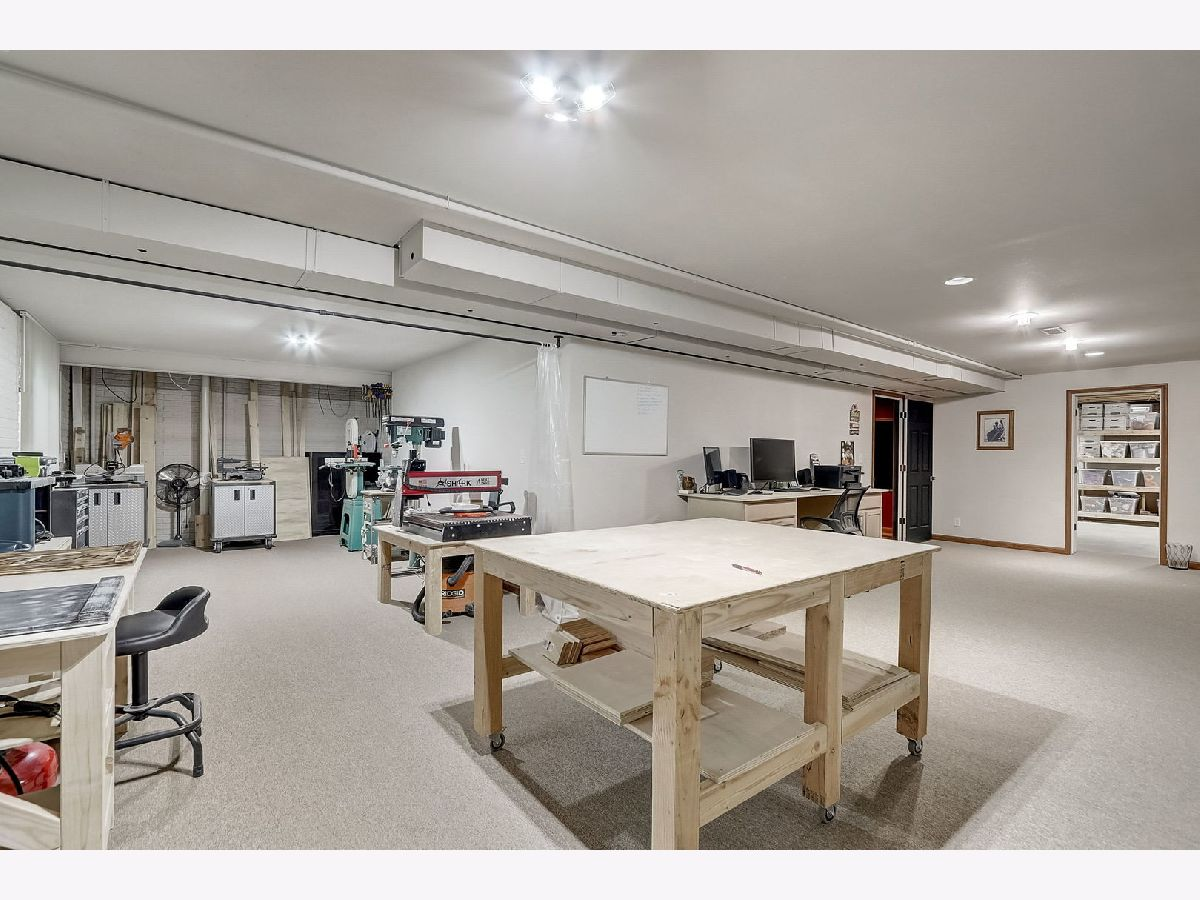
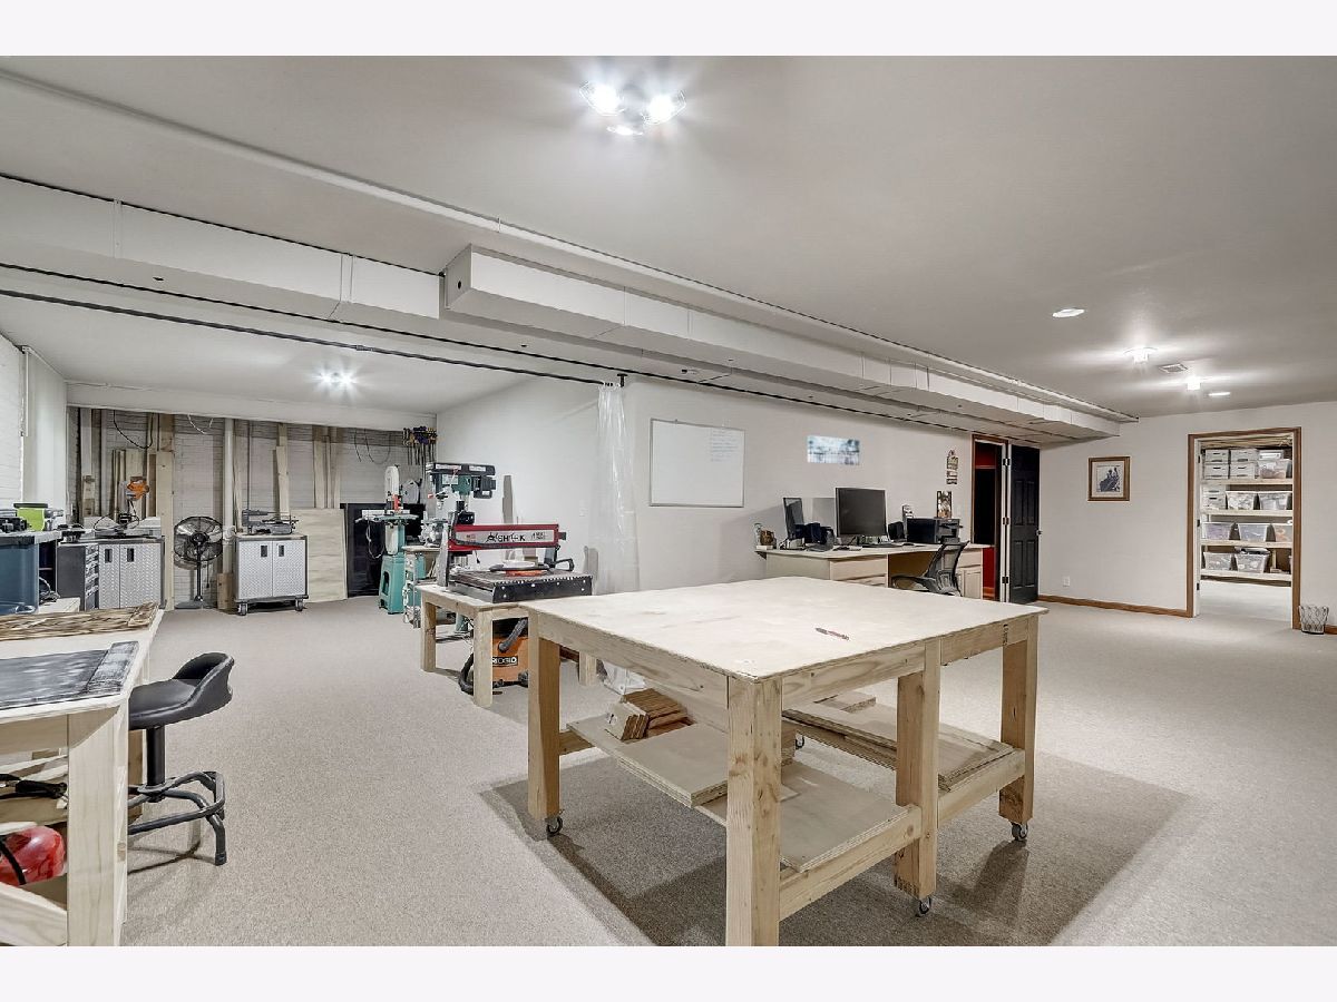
+ wall art (833, 451)
